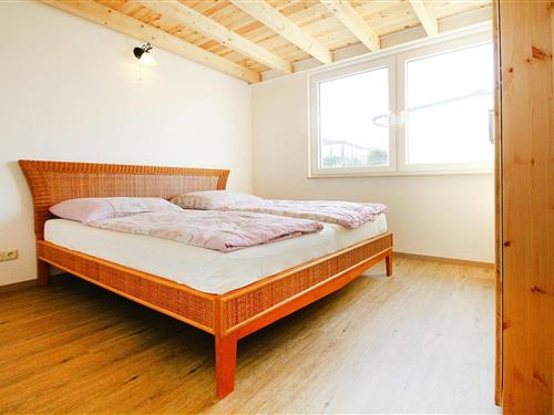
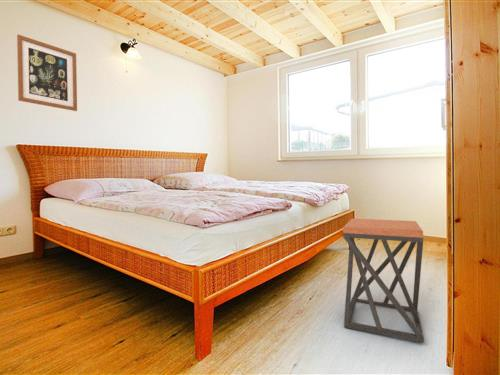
+ wall art (49, 75)
+ stool (381, 270)
